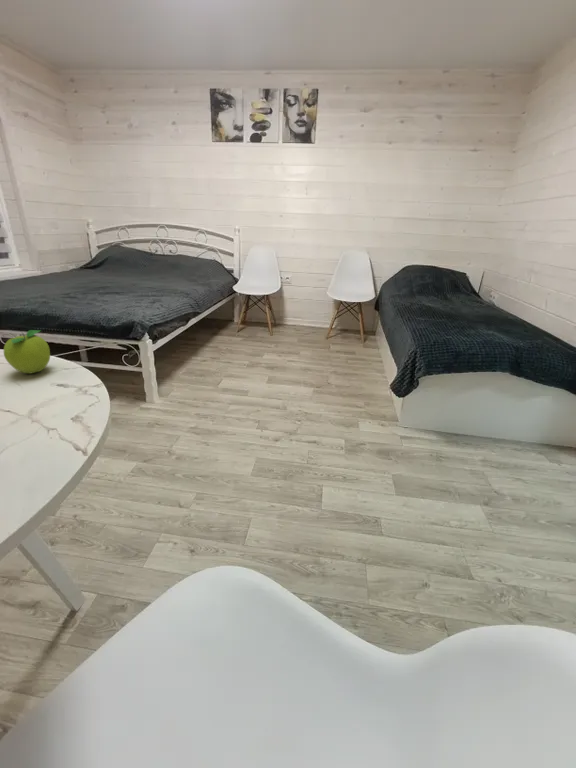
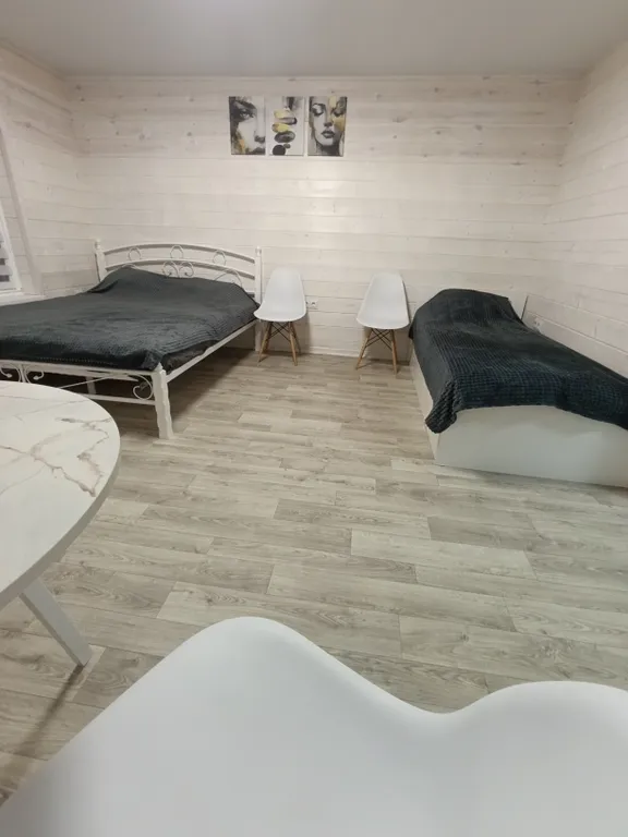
- fruit (27, 352)
